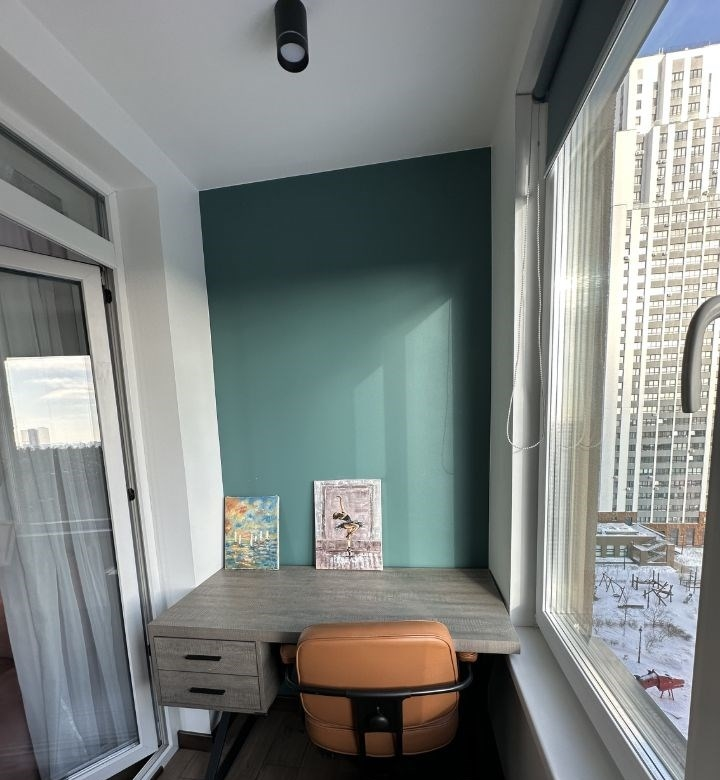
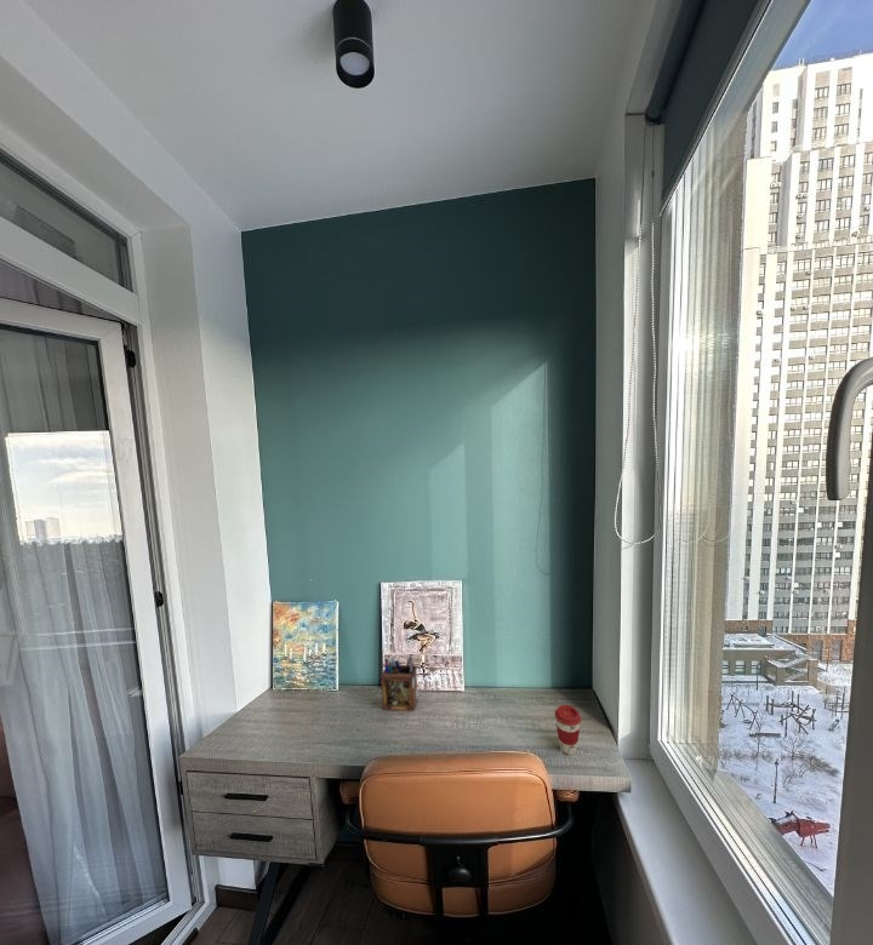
+ desk organizer (399, 681)
+ coffee cup (567, 731)
